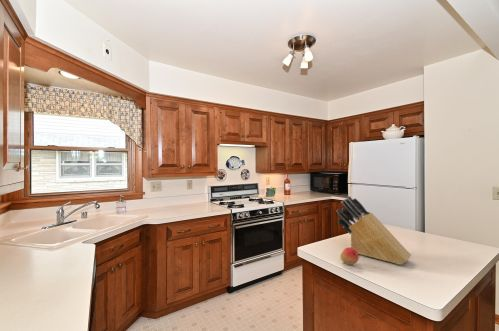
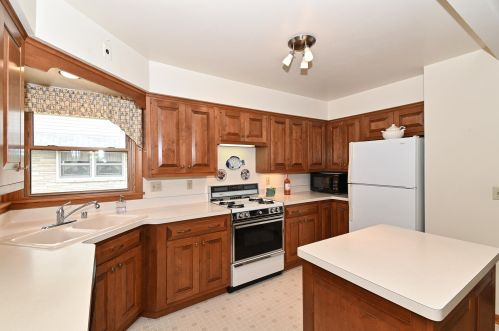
- fruit (349, 255)
- knife block (370, 225)
